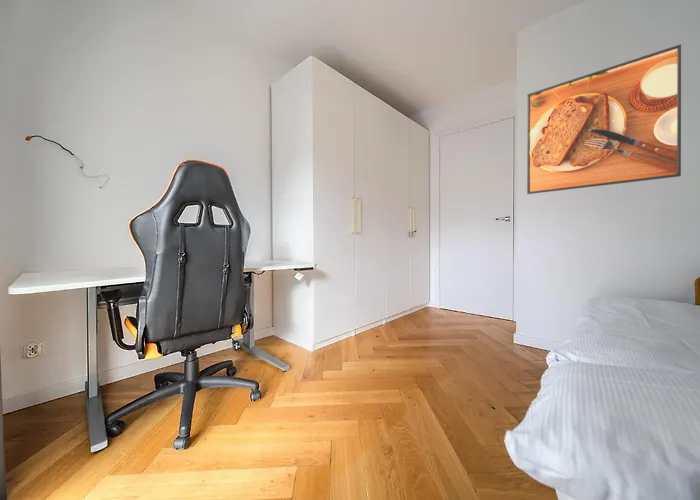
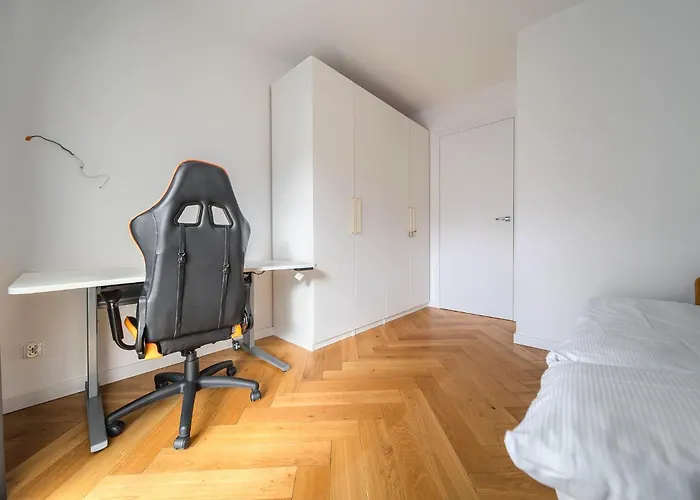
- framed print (593, 129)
